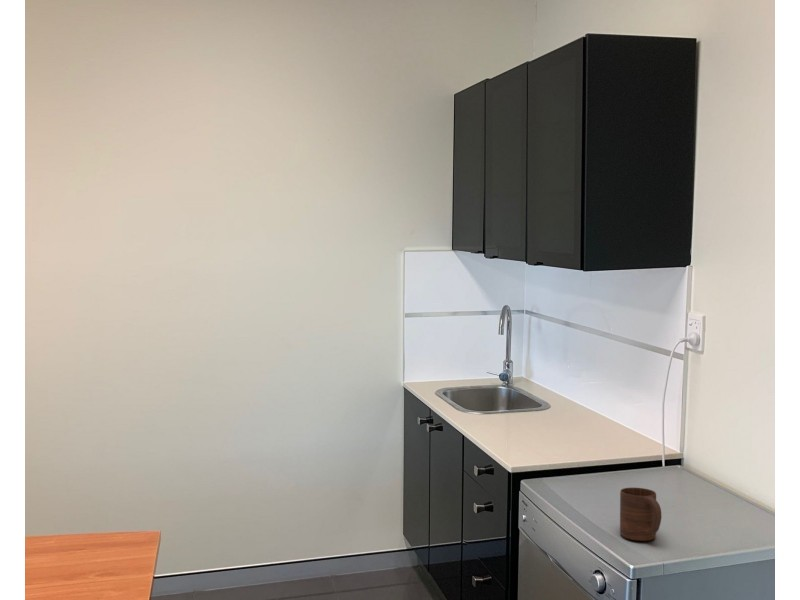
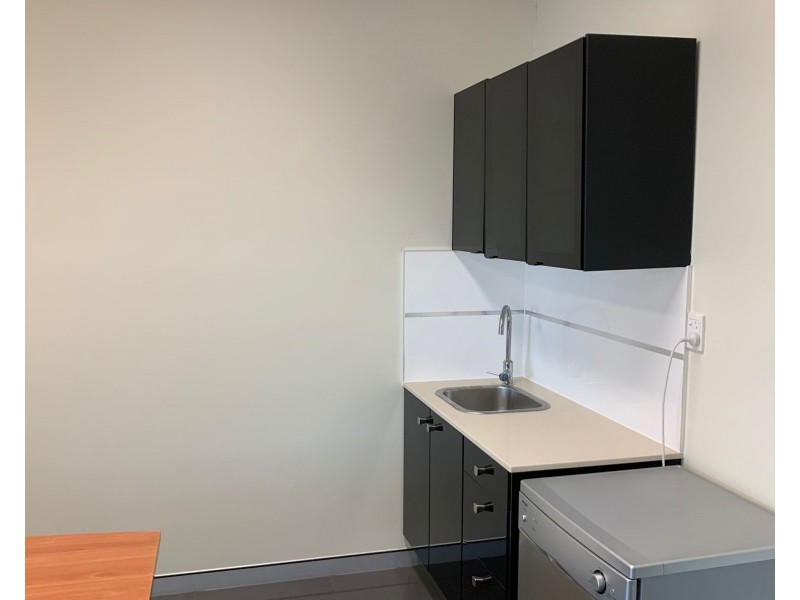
- cup (642, 515)
